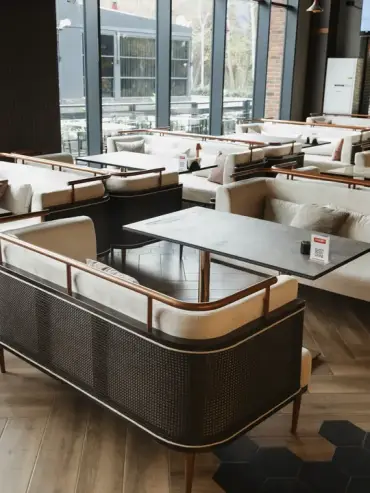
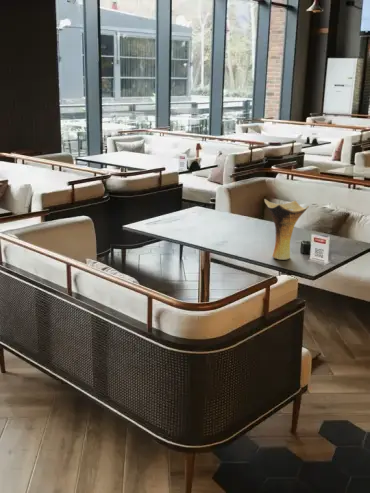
+ vase (284, 229)
